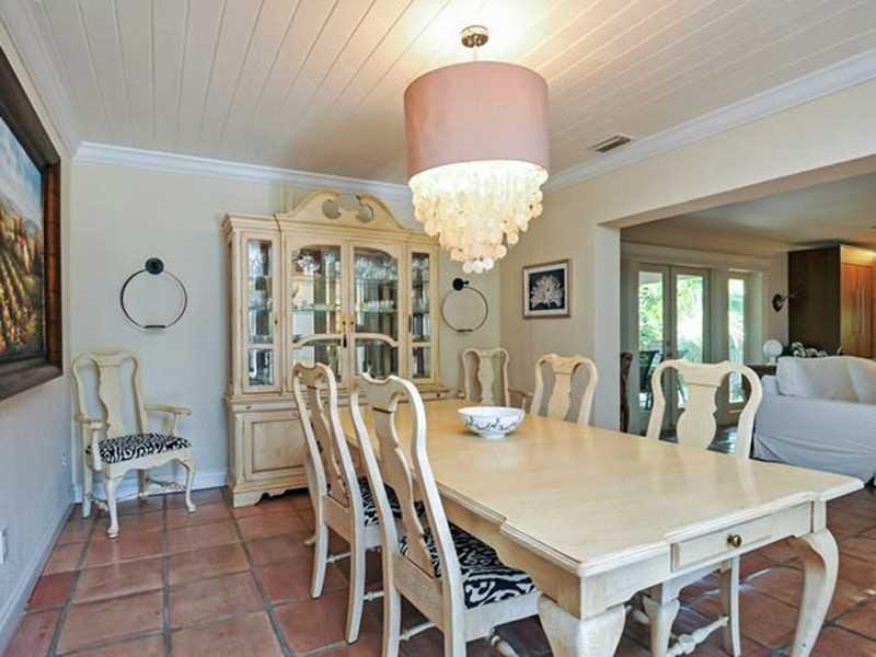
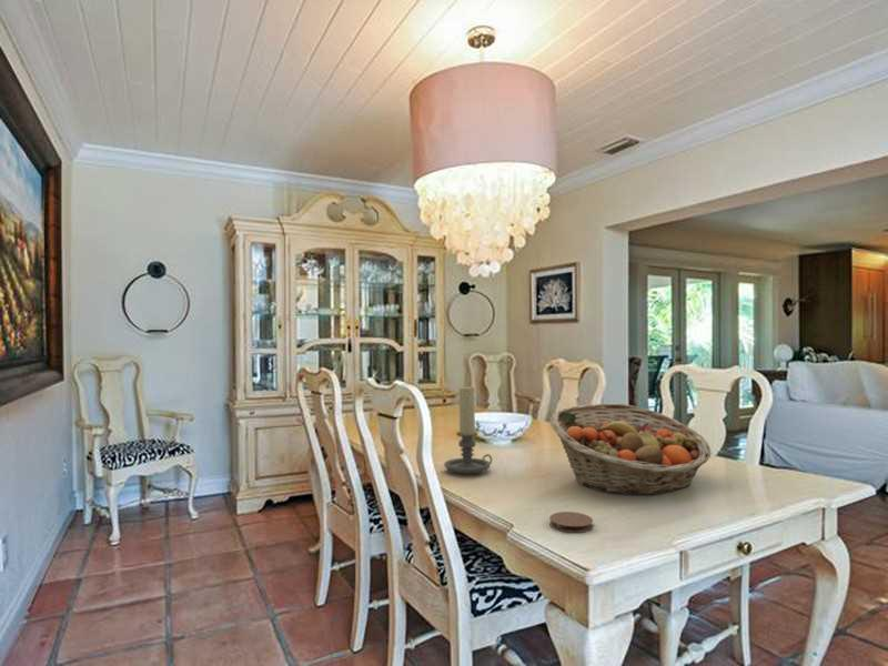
+ candle holder (471, 427)
+ fruit basket (628, 445)
+ coaster (571, 521)
